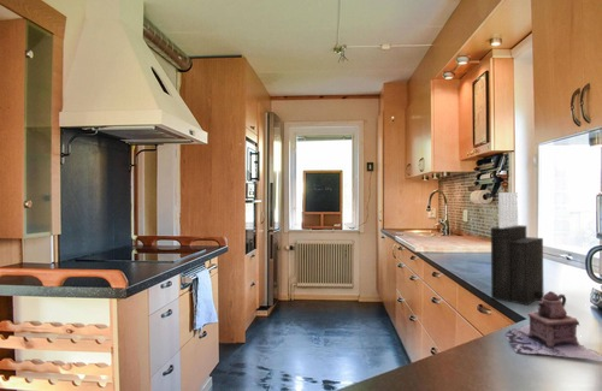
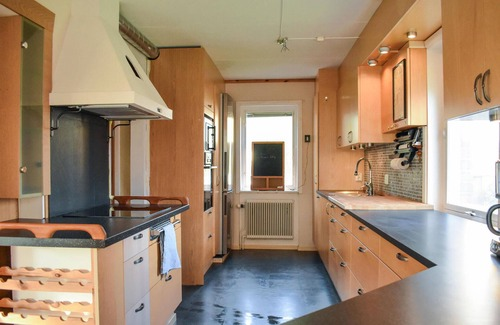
- knife block (520, 244)
- teapot (548, 316)
